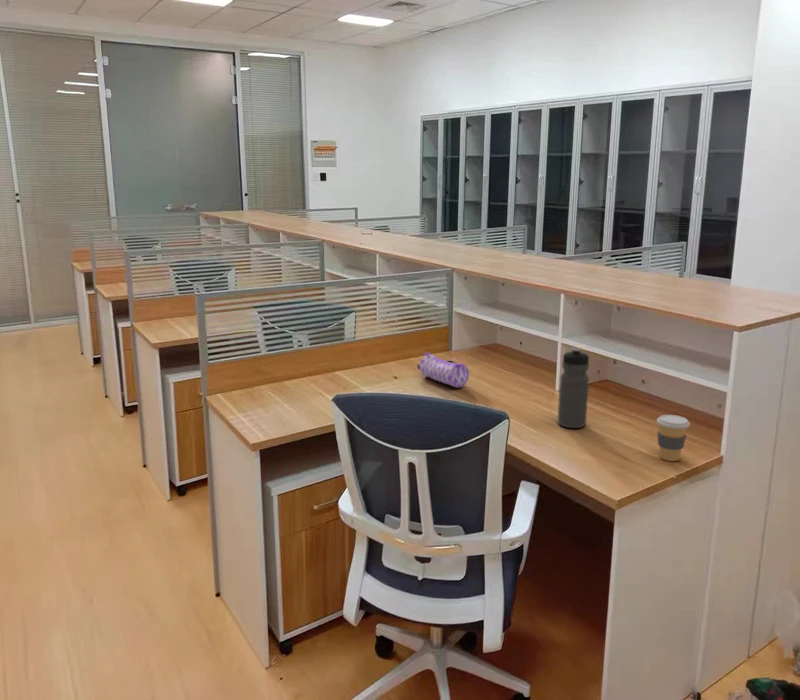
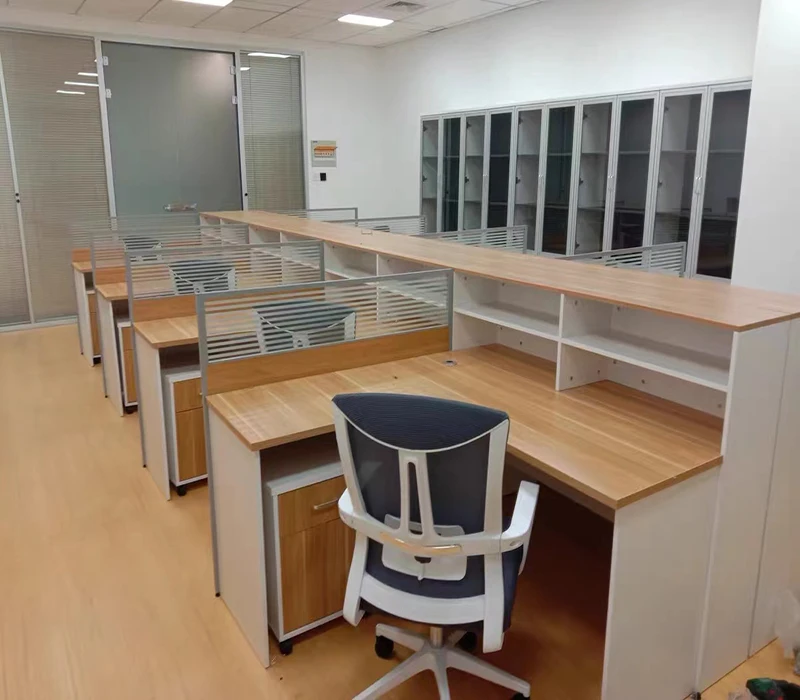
- pencil case (443, 369)
- coffee cup (671, 438)
- water bottle (573, 386)
